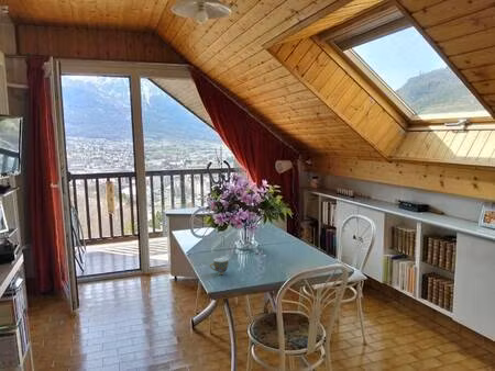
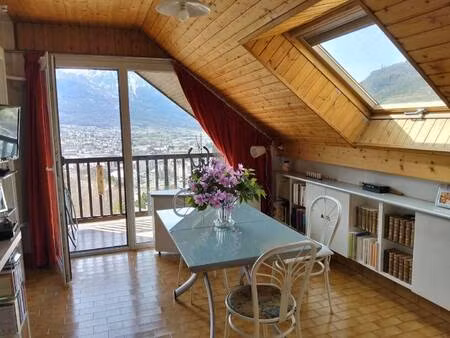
- teacup (219, 265)
